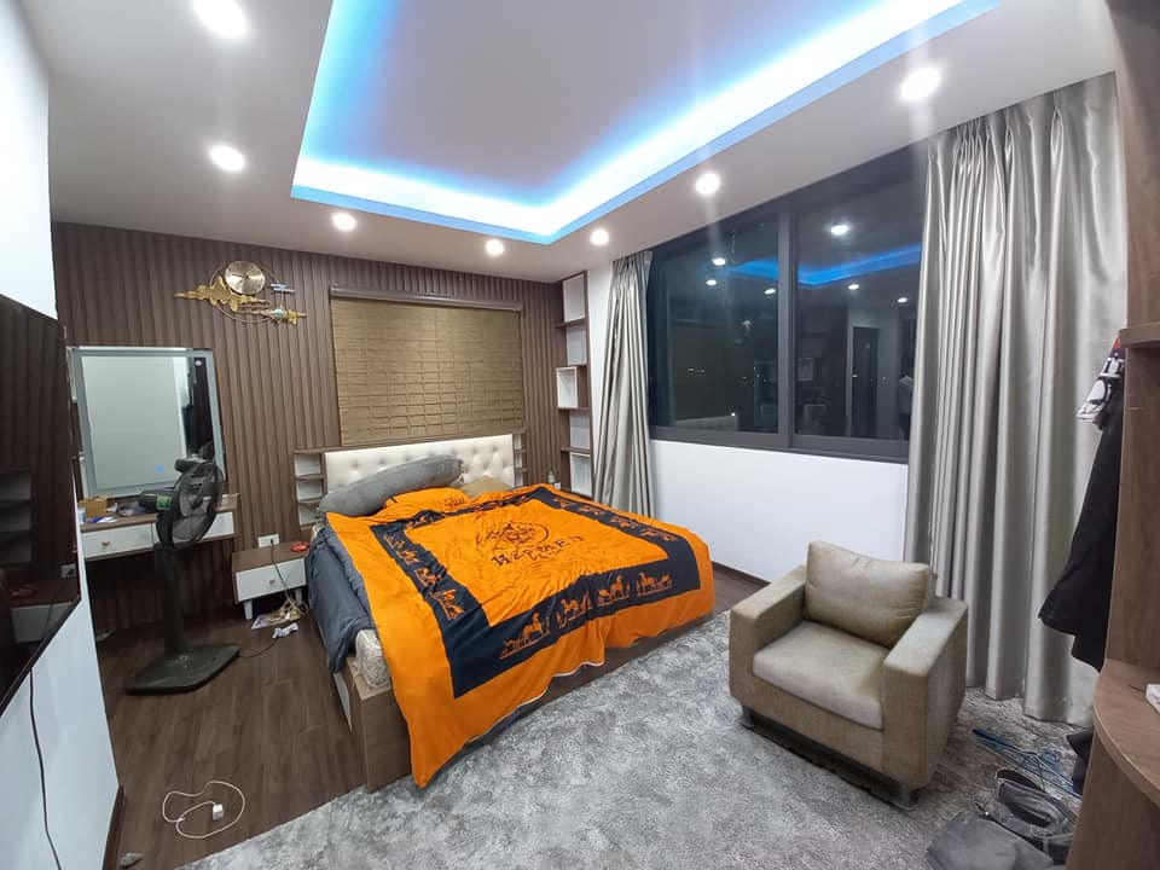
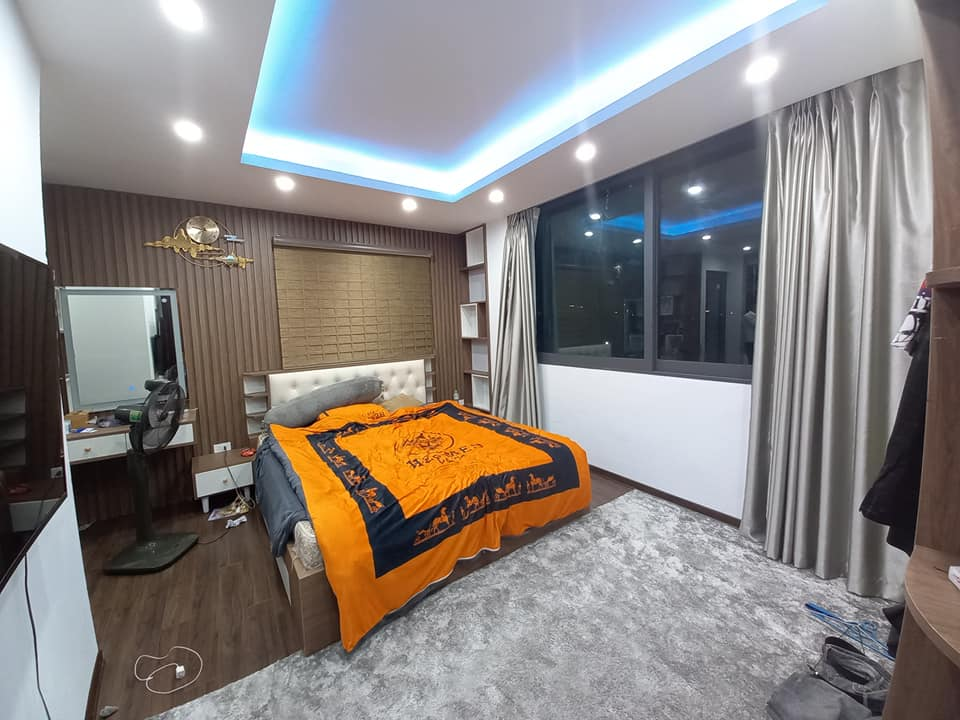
- armchair (833, 631)
